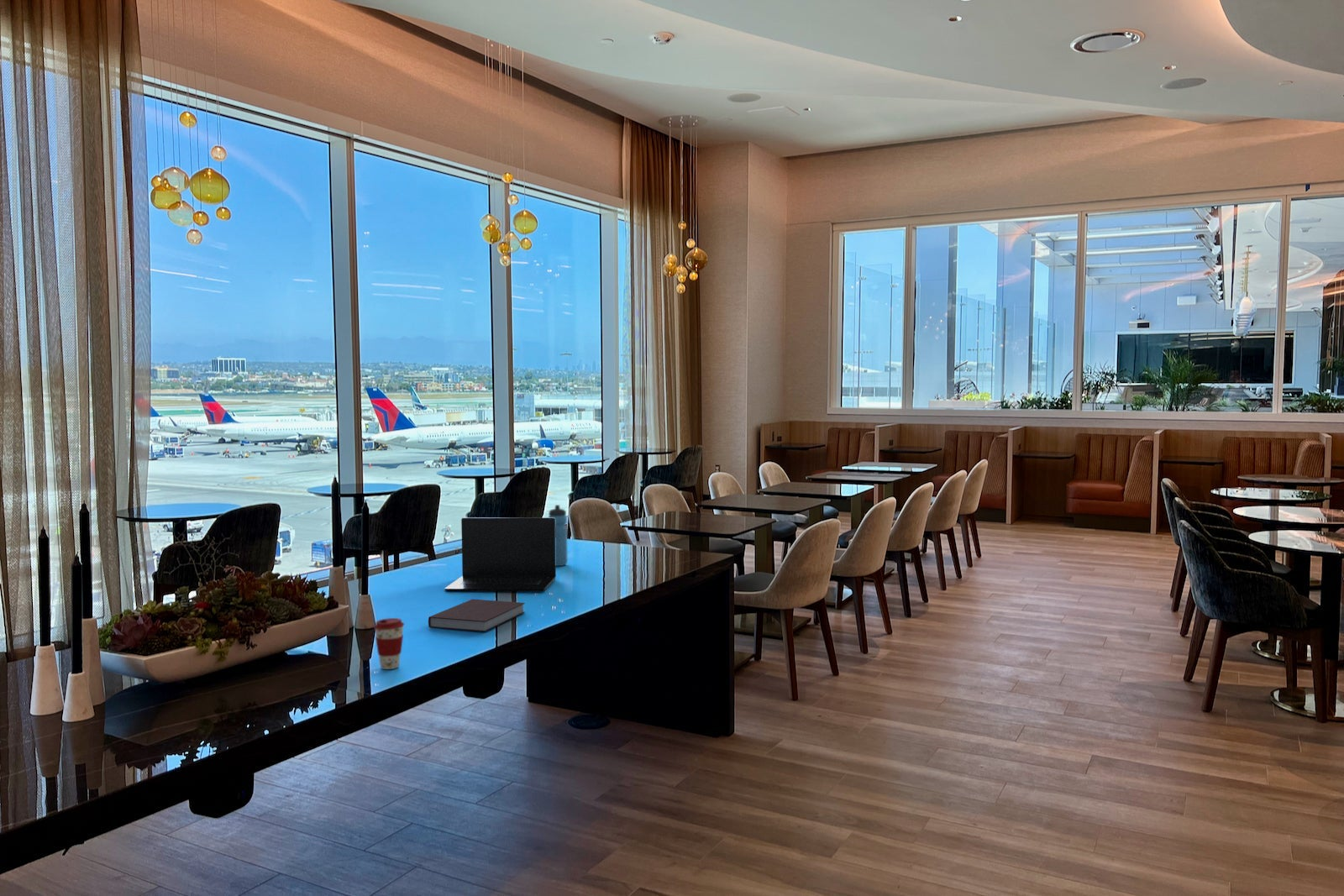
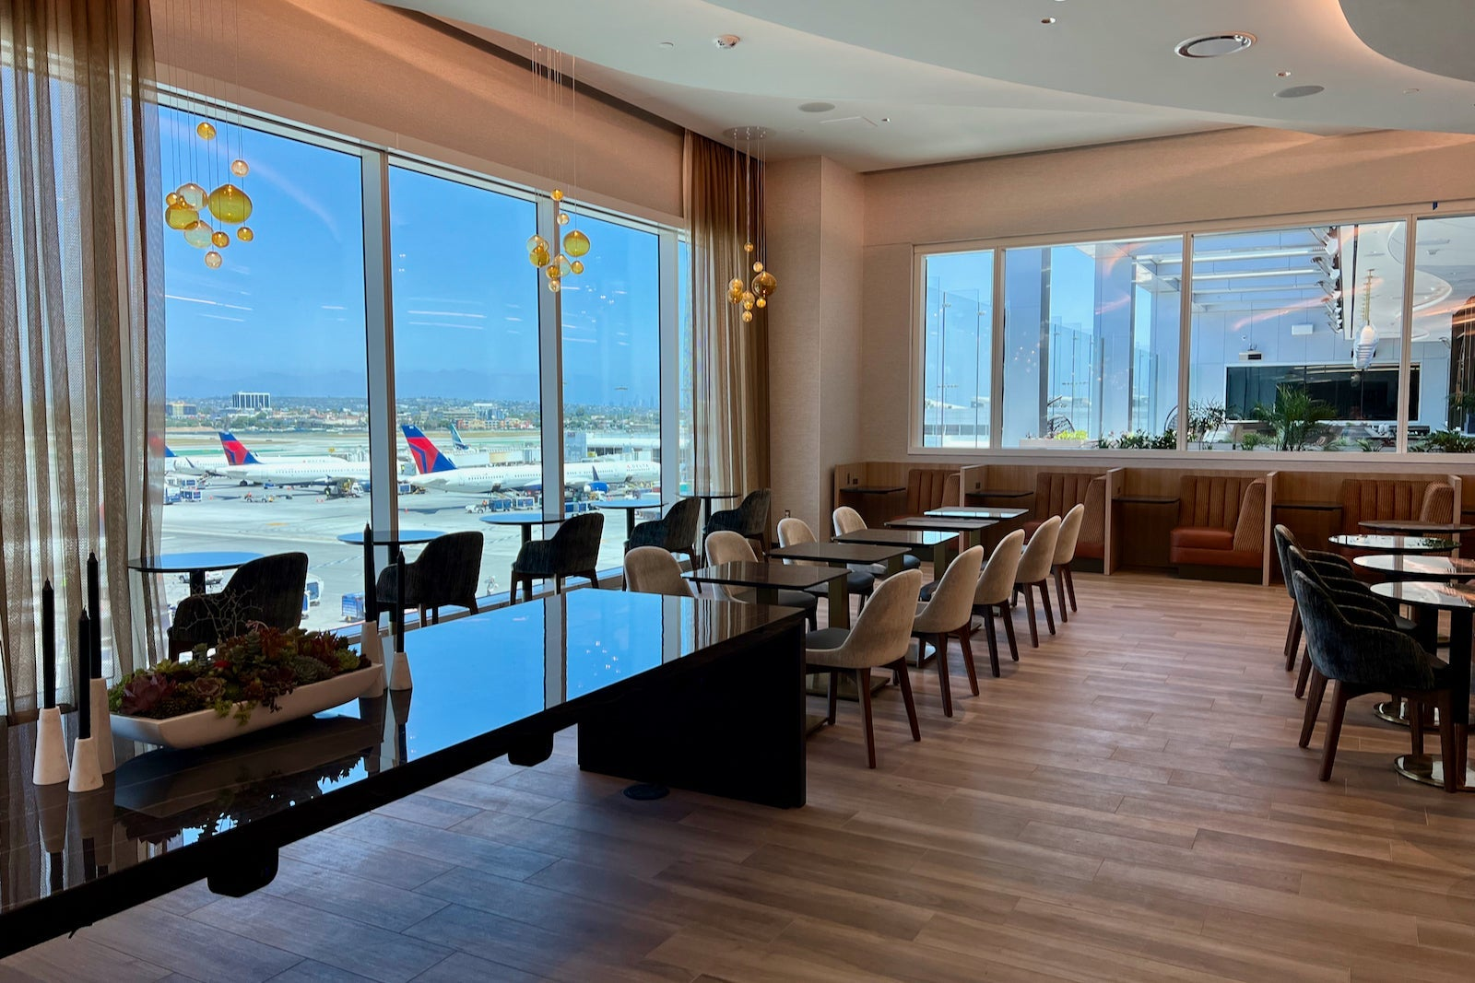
- laptop (501, 553)
- coffee cup (389, 643)
- water bottle (557, 535)
- notebook (478, 614)
